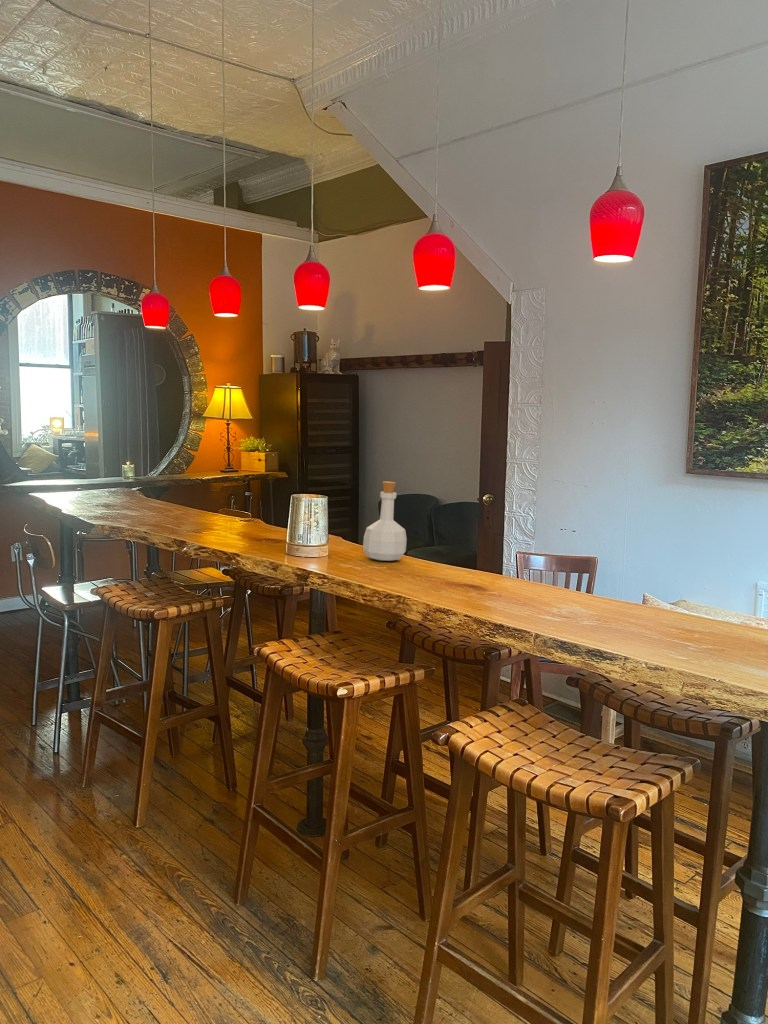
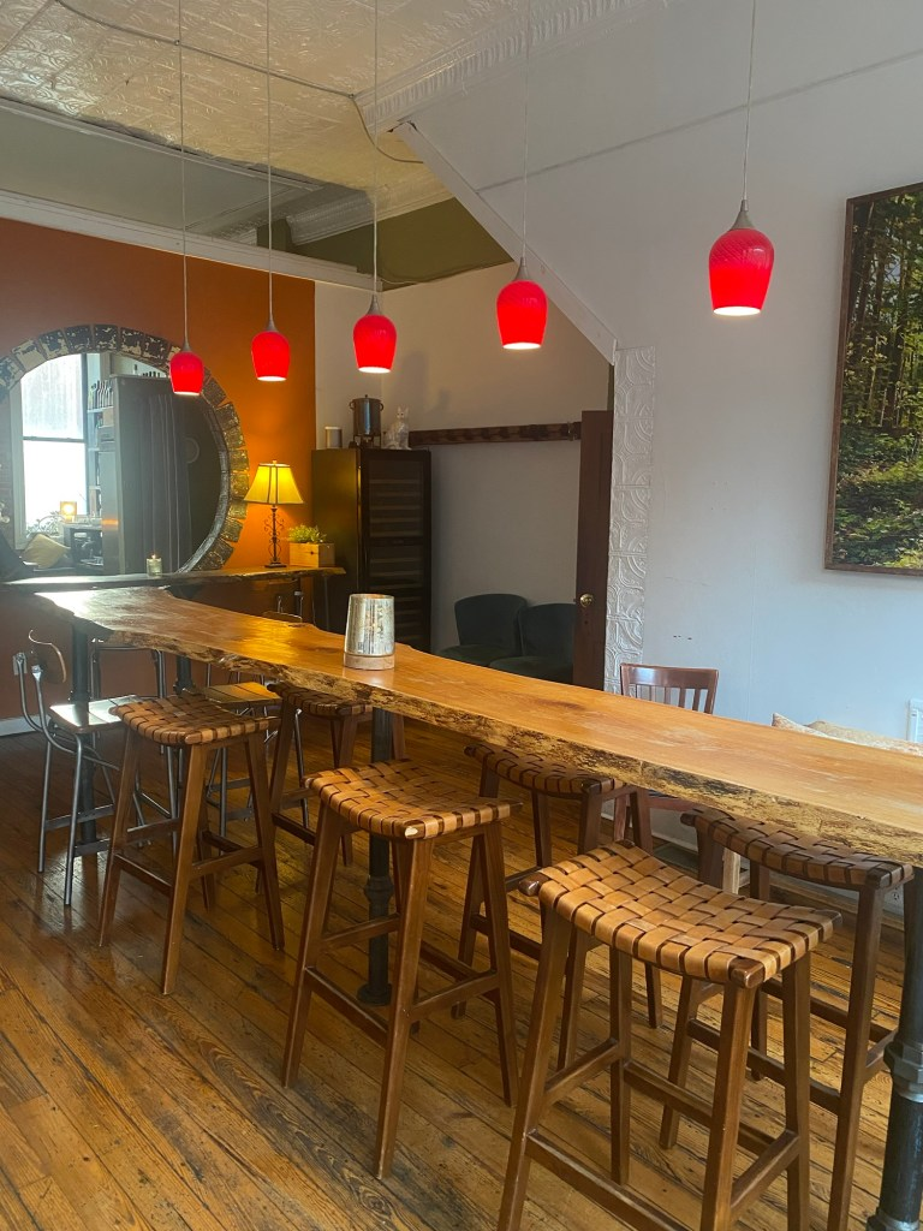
- bottle (385, 520)
